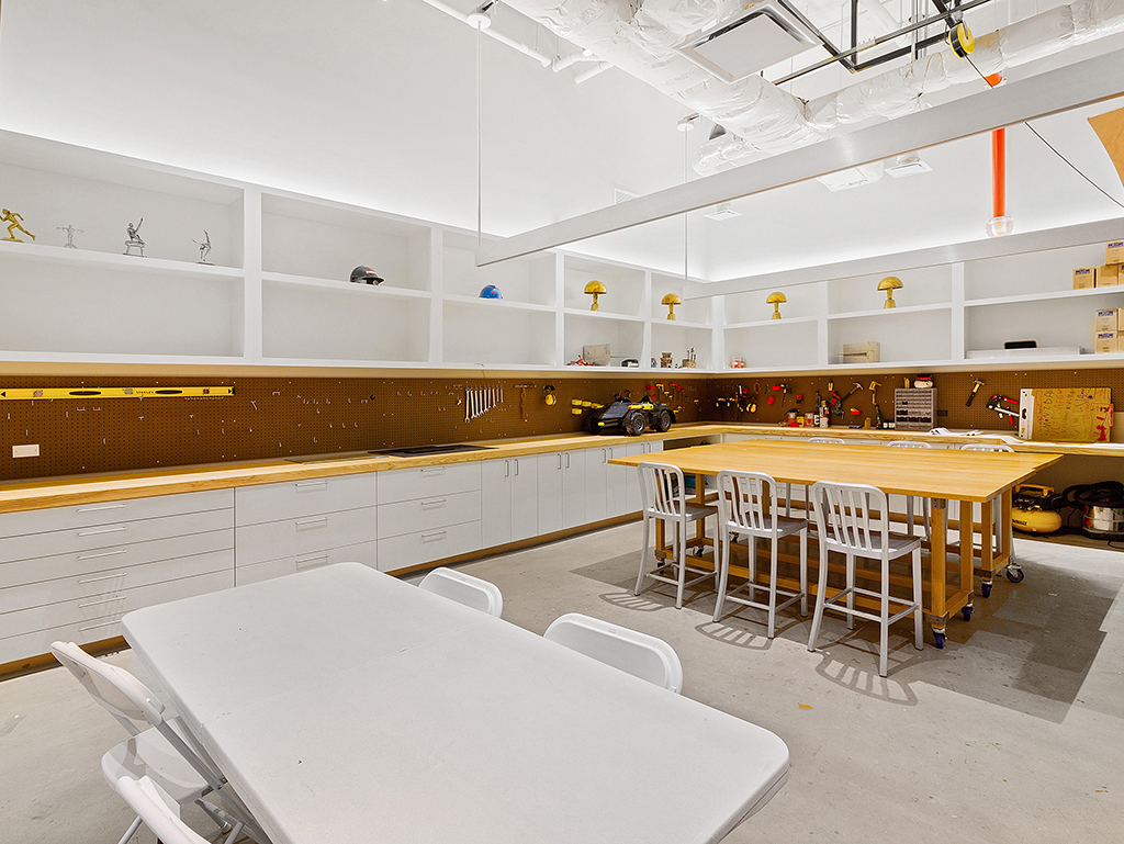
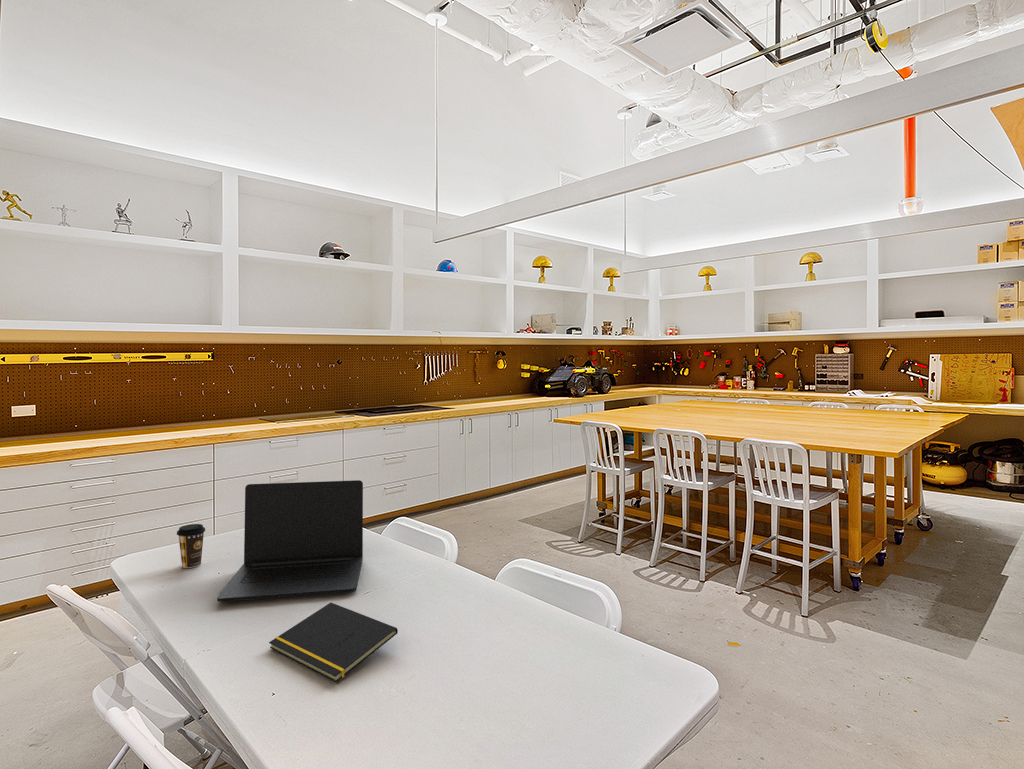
+ notepad (333, 637)
+ laptop (297, 535)
+ coffee cup (191, 545)
